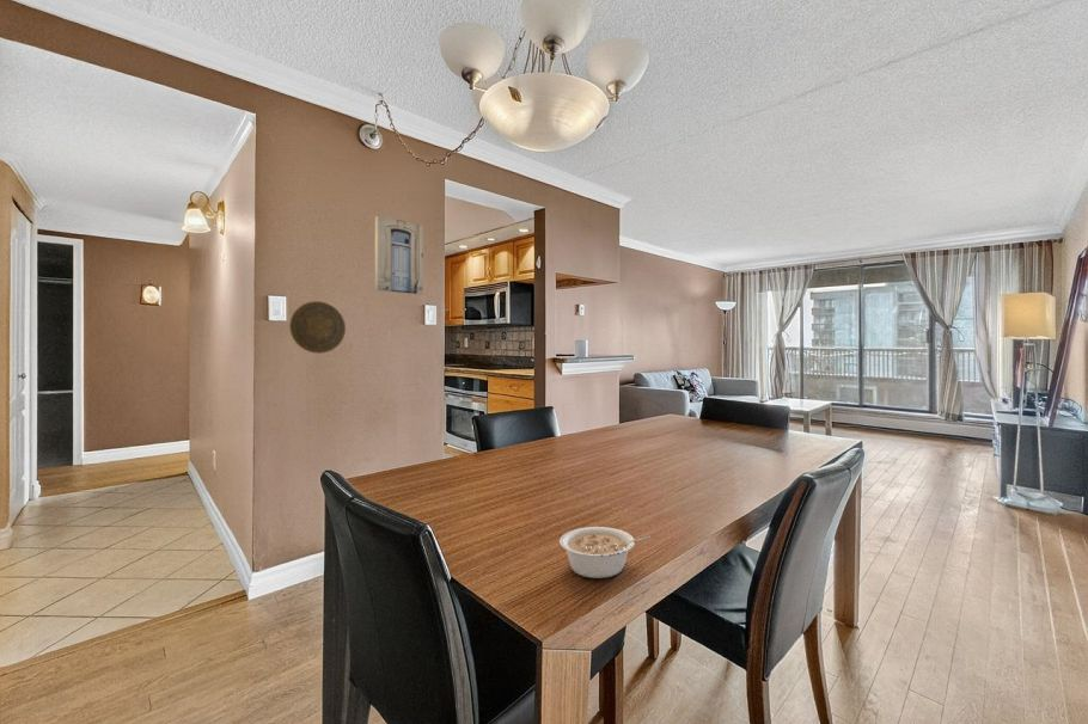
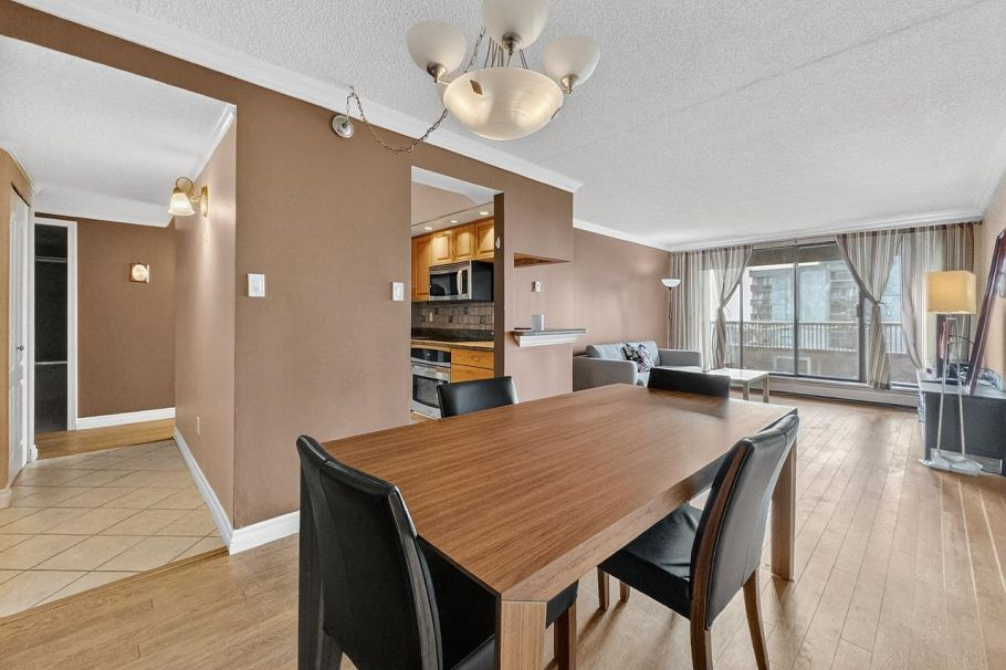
- decorative plate (319, 326)
- wall art (399, 257)
- legume (599, 550)
